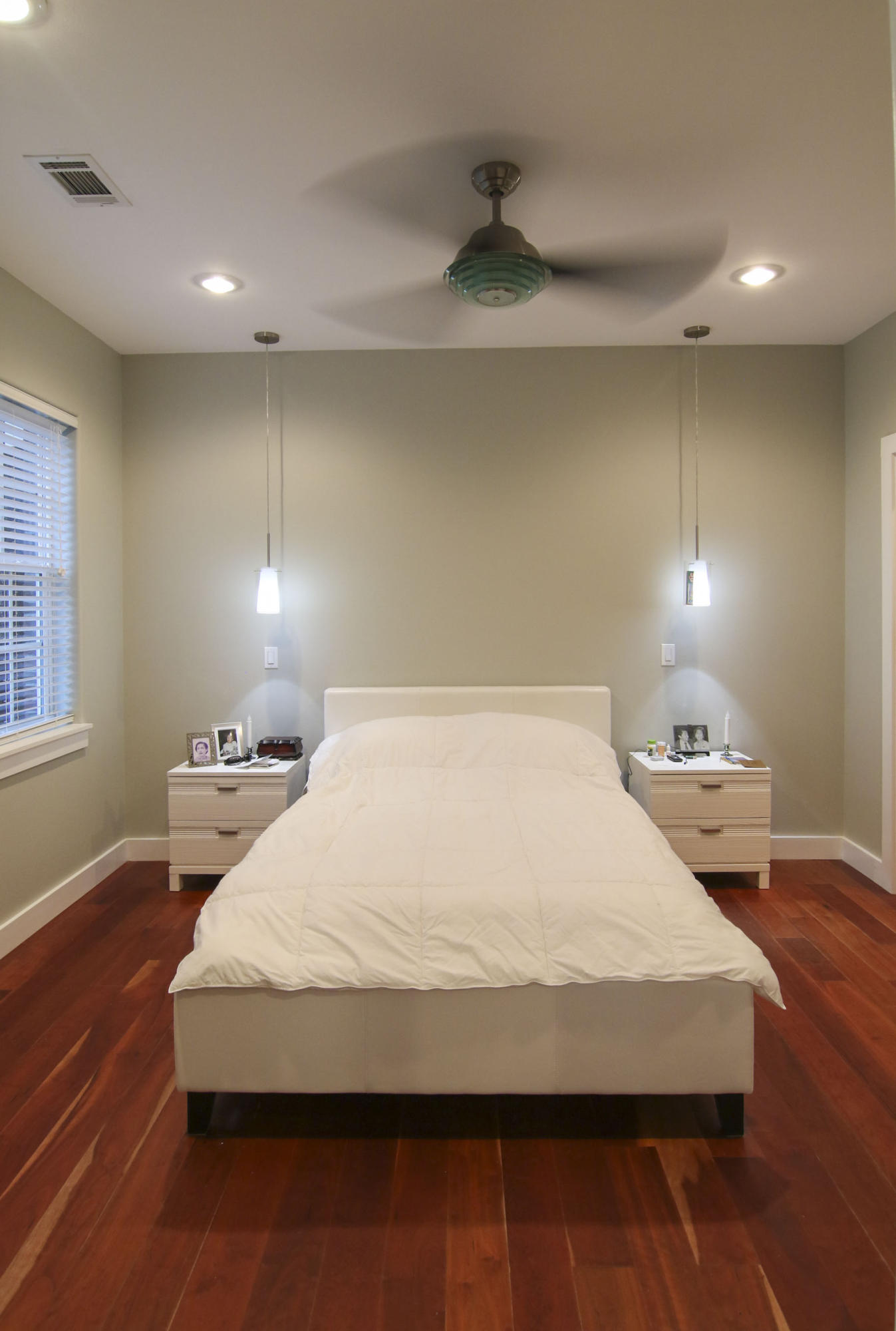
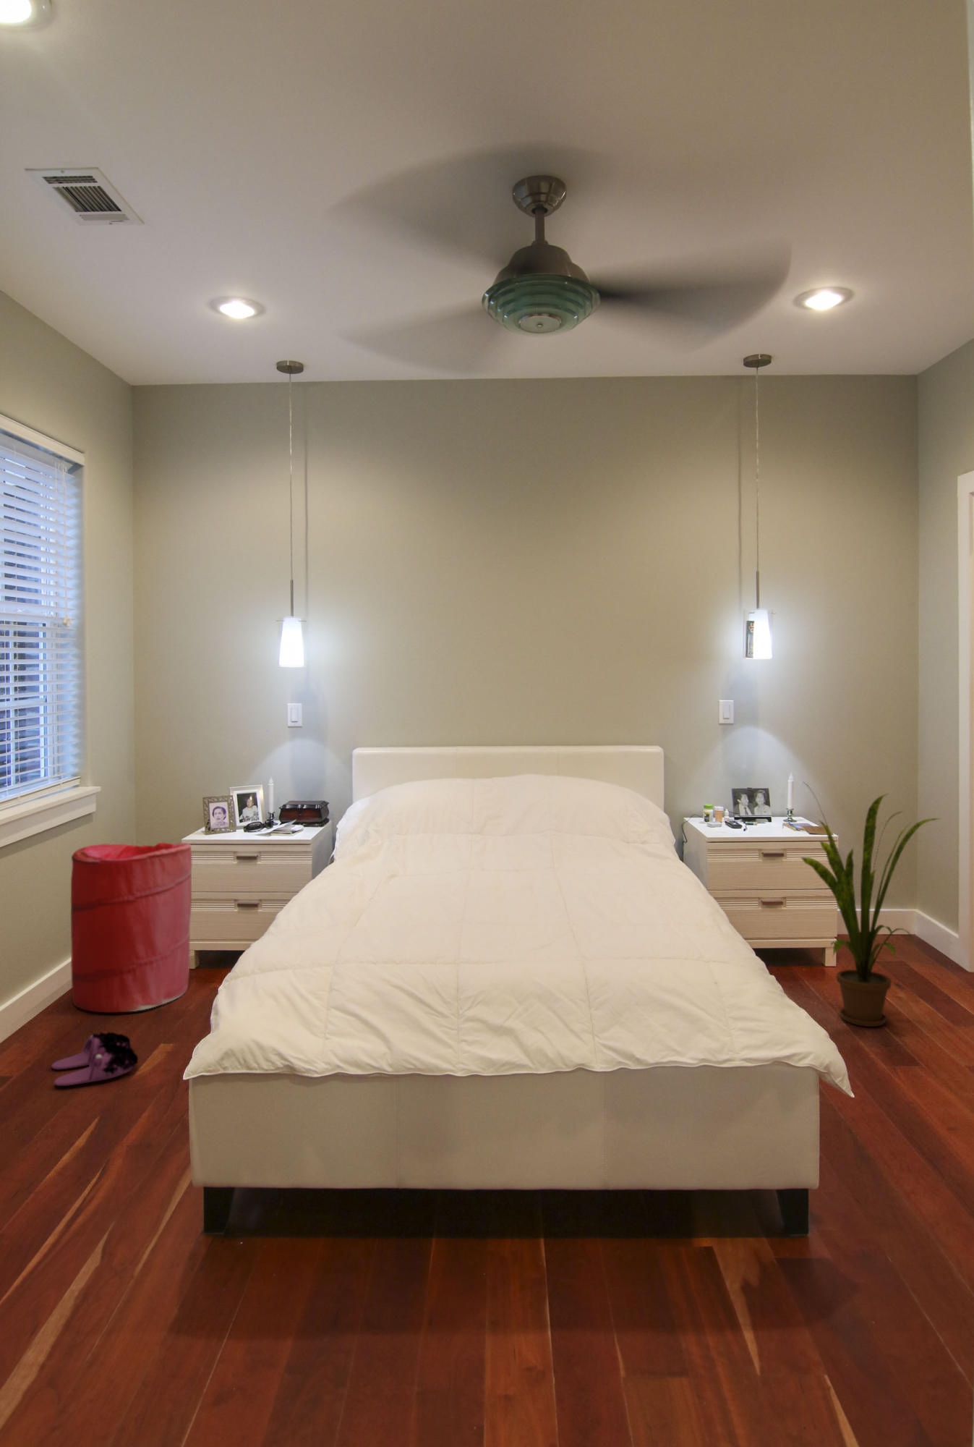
+ slippers (96, 1053)
+ laundry hamper (133, 919)
+ house plant (870, 906)
